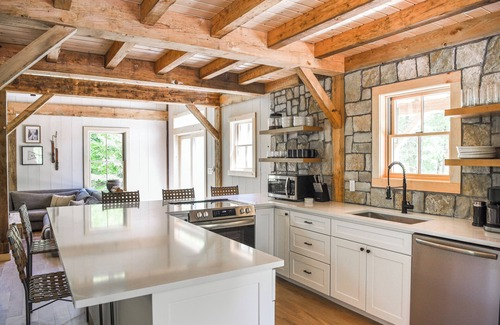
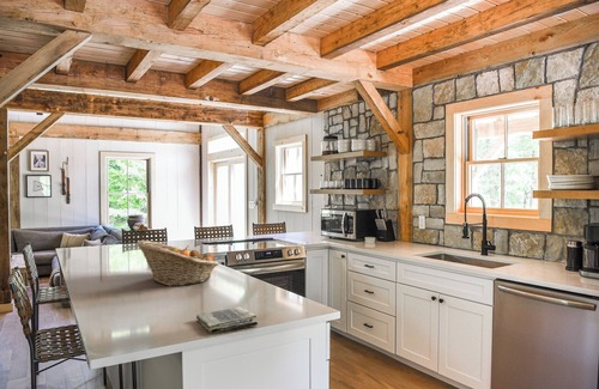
+ fruit basket (177, 259)
+ dish towel (226, 318)
